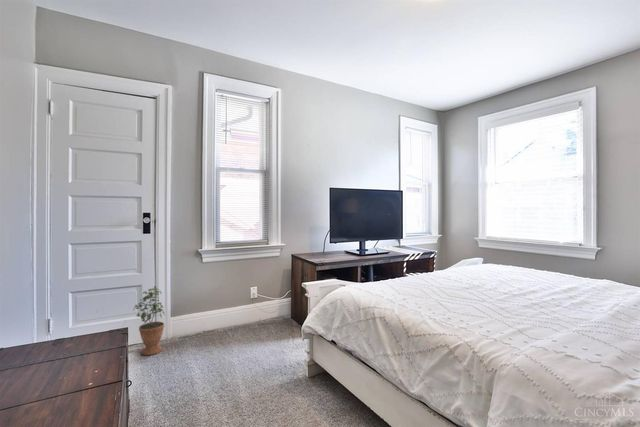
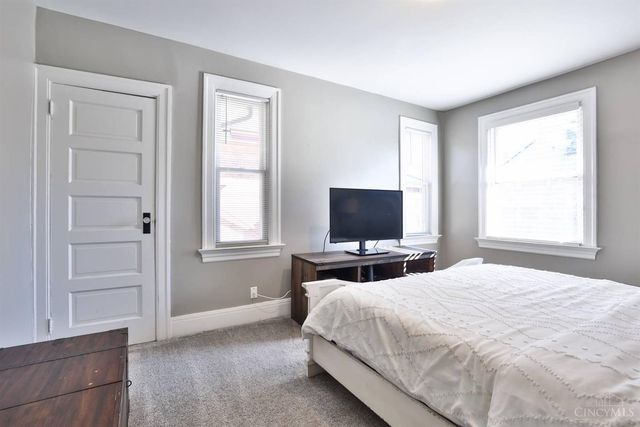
- potted plant (149, 318)
